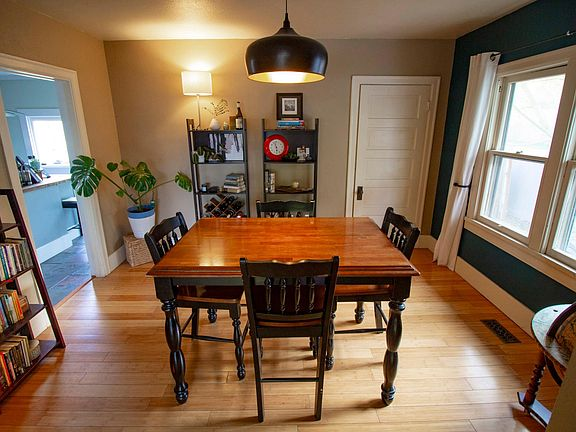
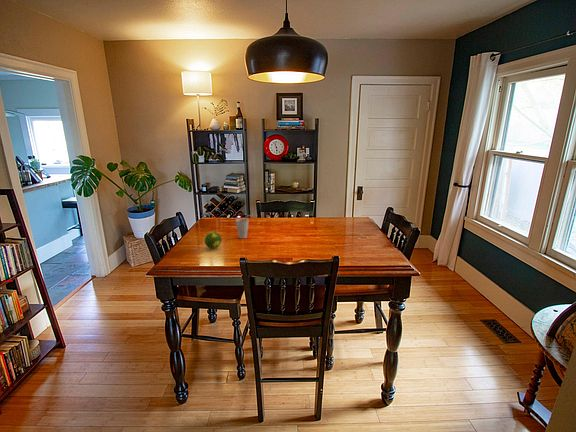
+ fruit (212, 240)
+ cup (244, 226)
